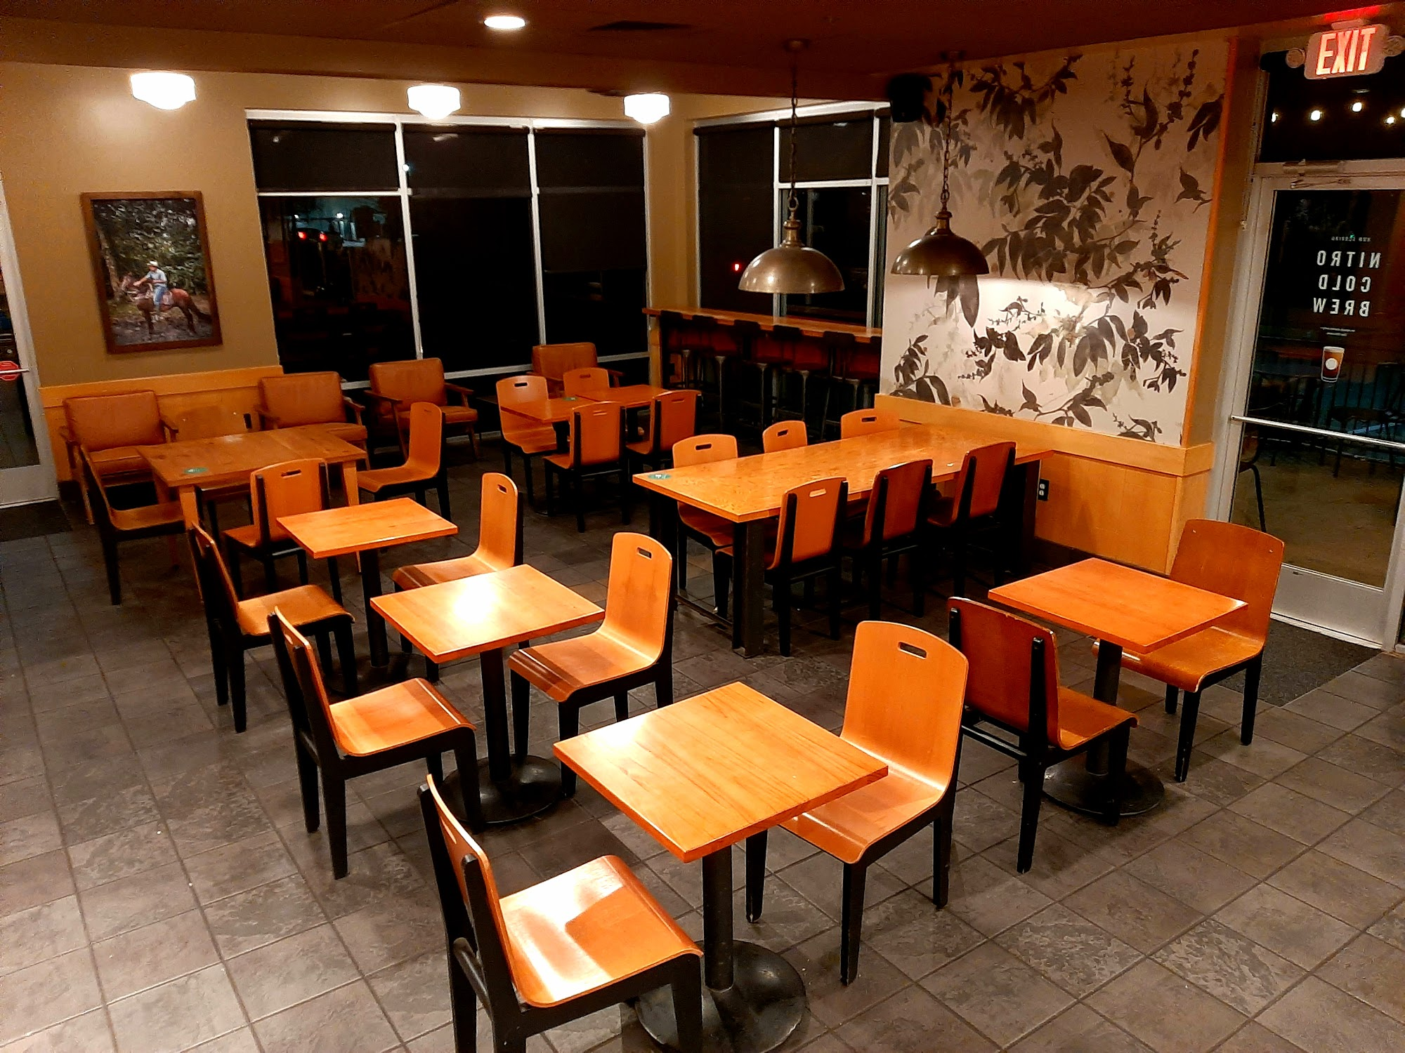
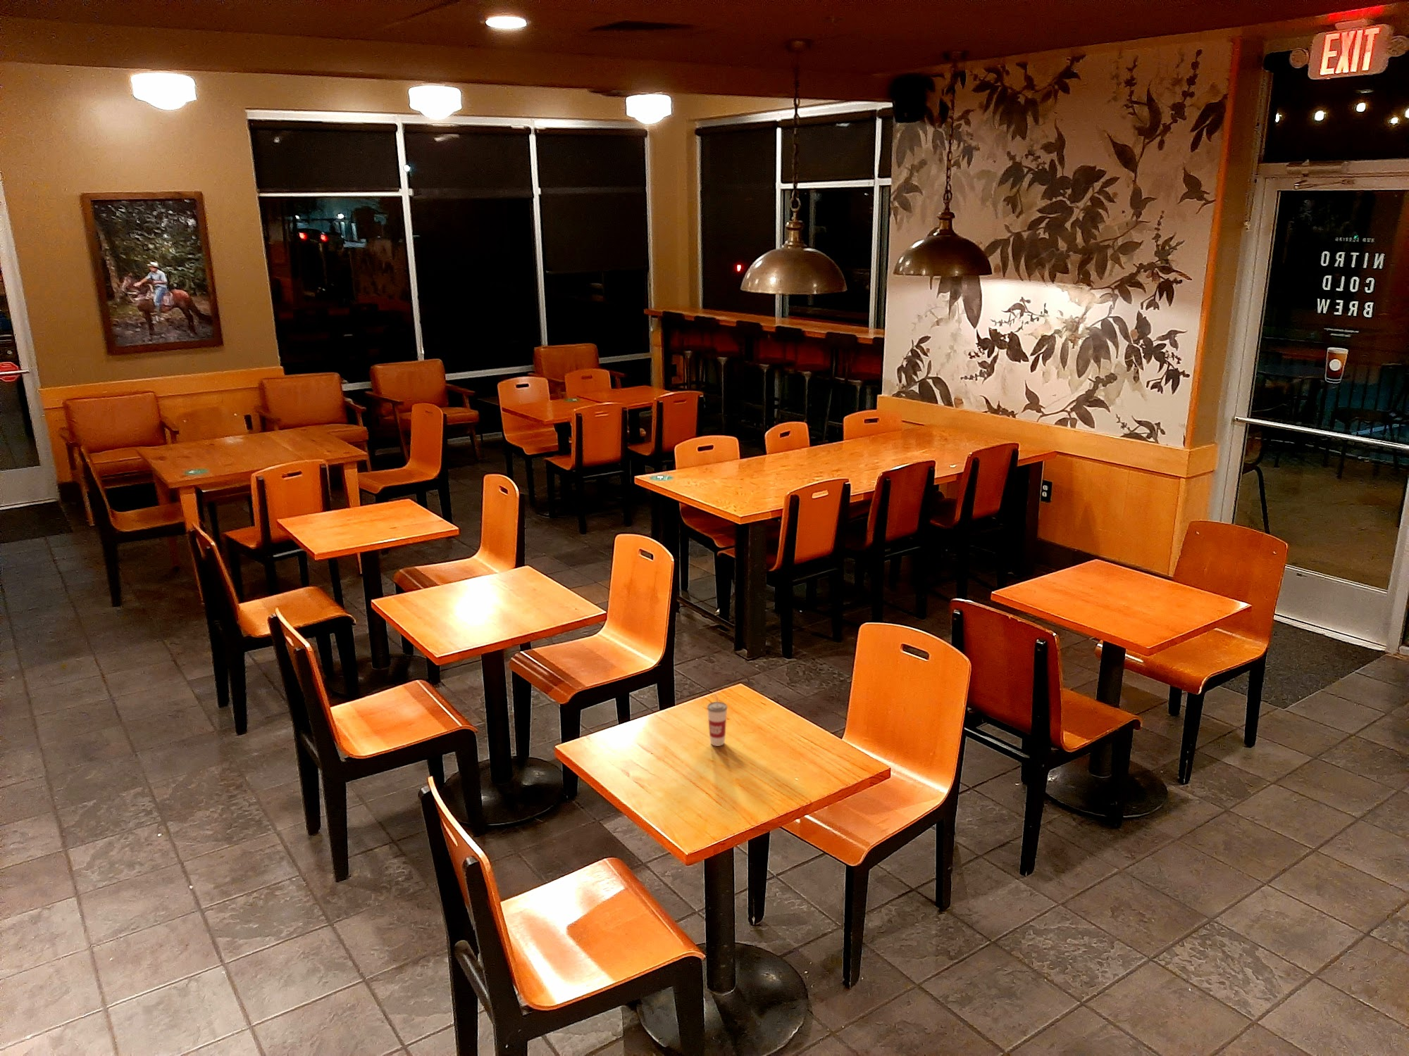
+ cup (717, 718)
